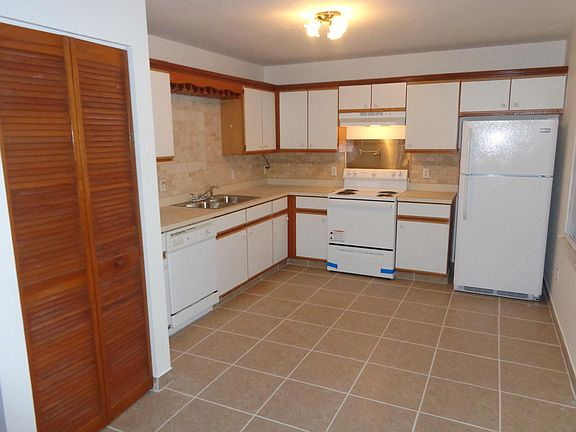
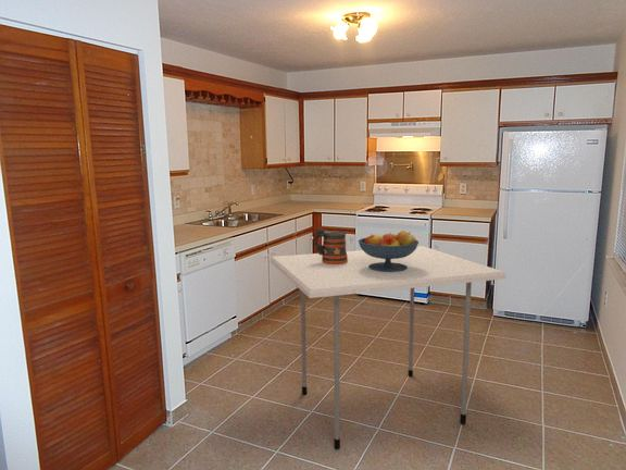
+ dining table (410, 336)
+ fruit bowl (388, 249)
+ beer stein (330, 244)
